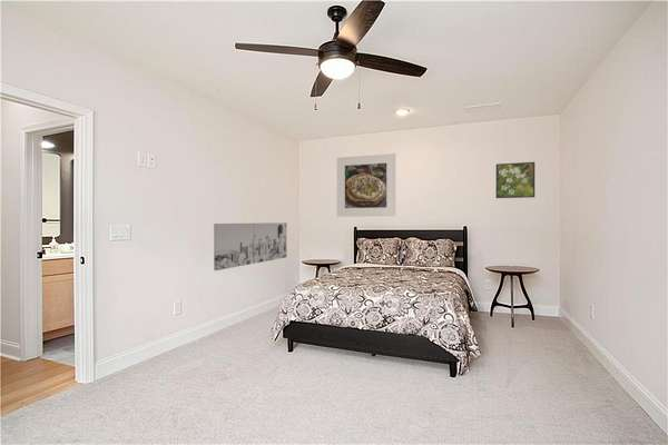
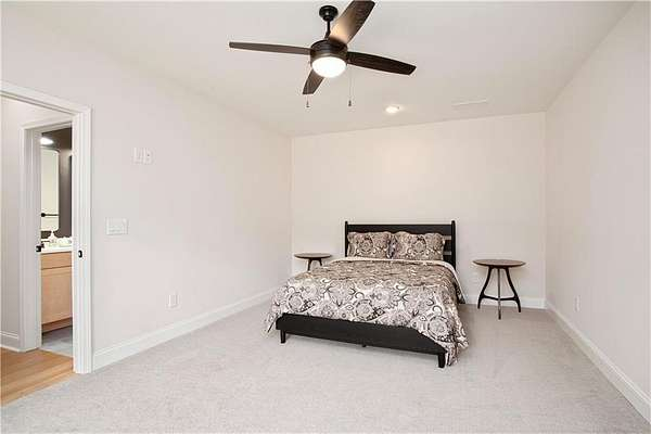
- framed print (514, 180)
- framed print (365, 186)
- wall art (255, 243)
